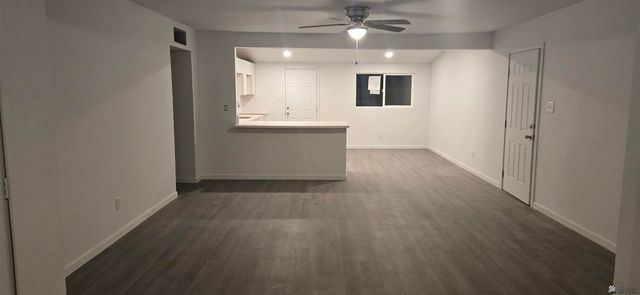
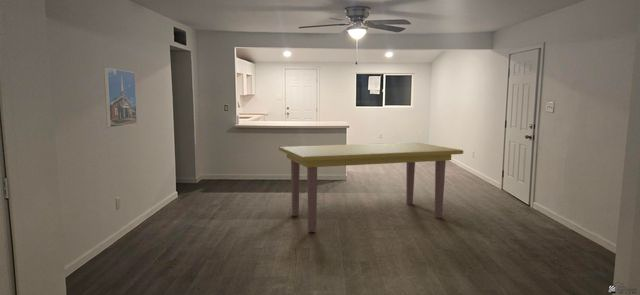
+ dining table (367, 164)
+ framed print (121, 98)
